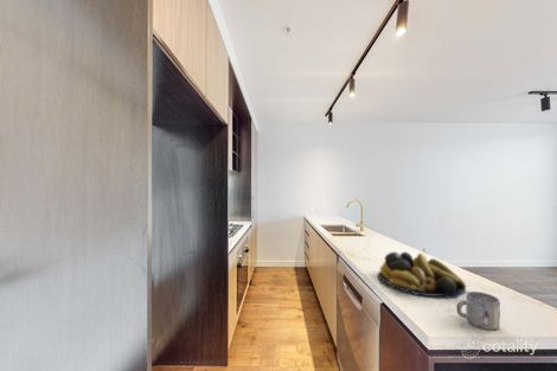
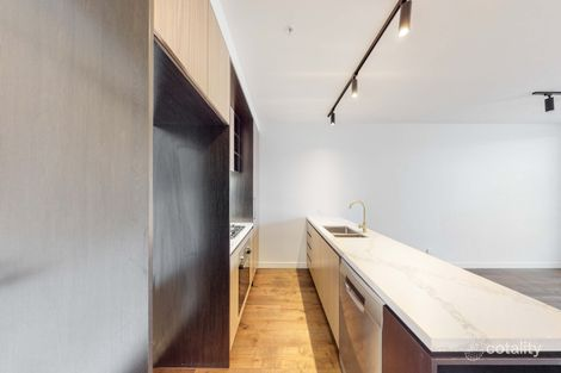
- mug (476, 309)
- fruit bowl (417, 268)
